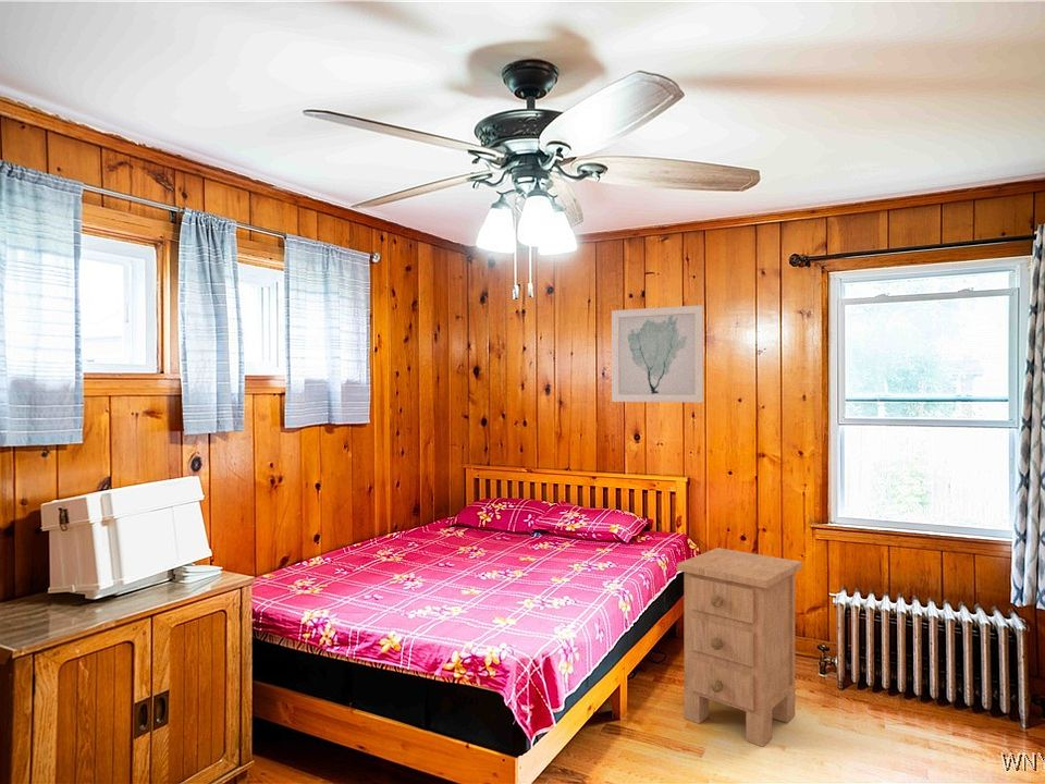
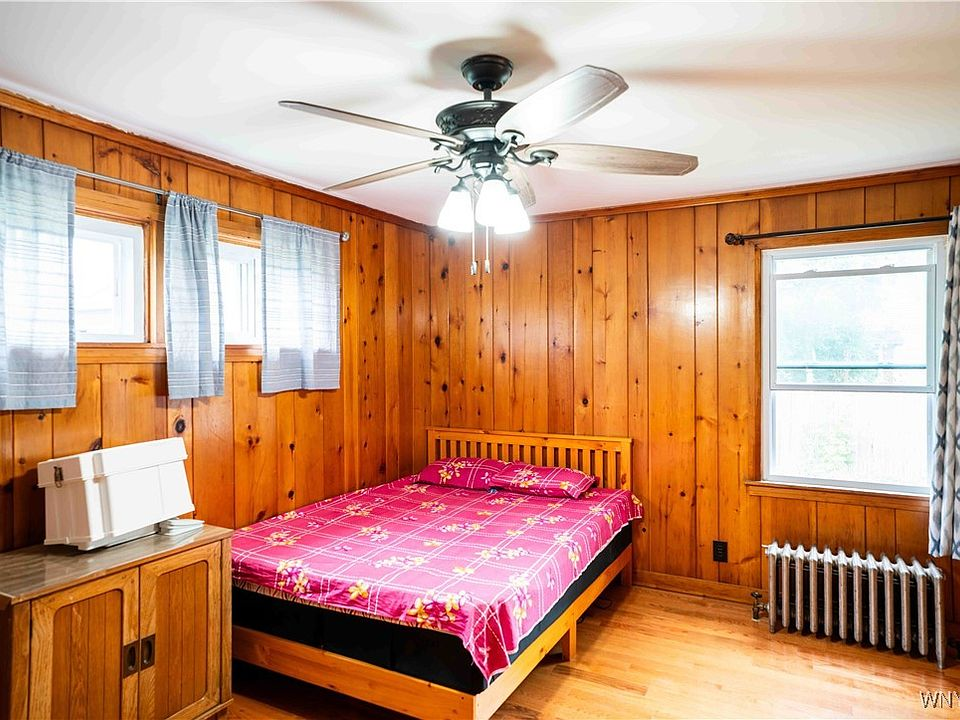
- wall art (655, 355)
- nightstand (737, 641)
